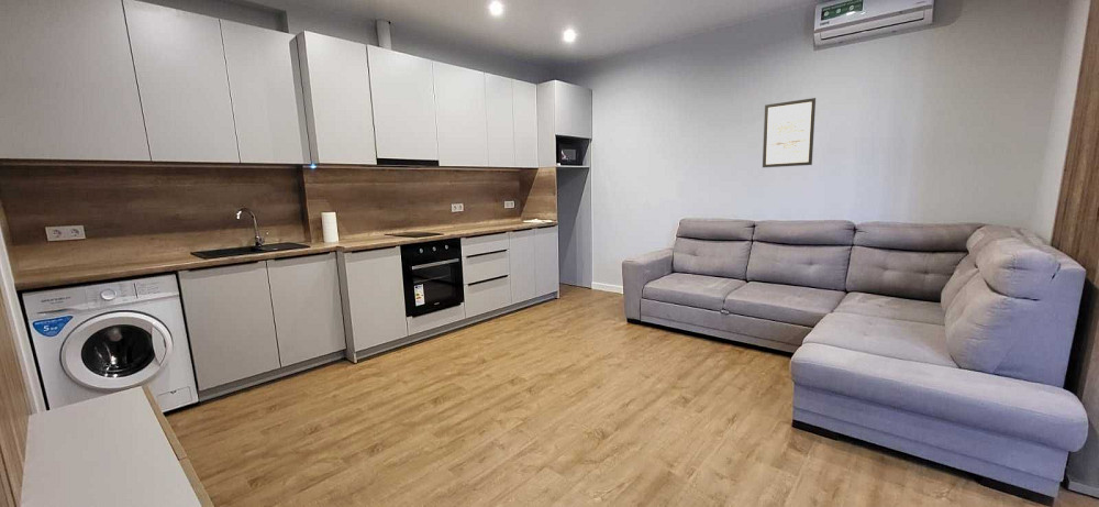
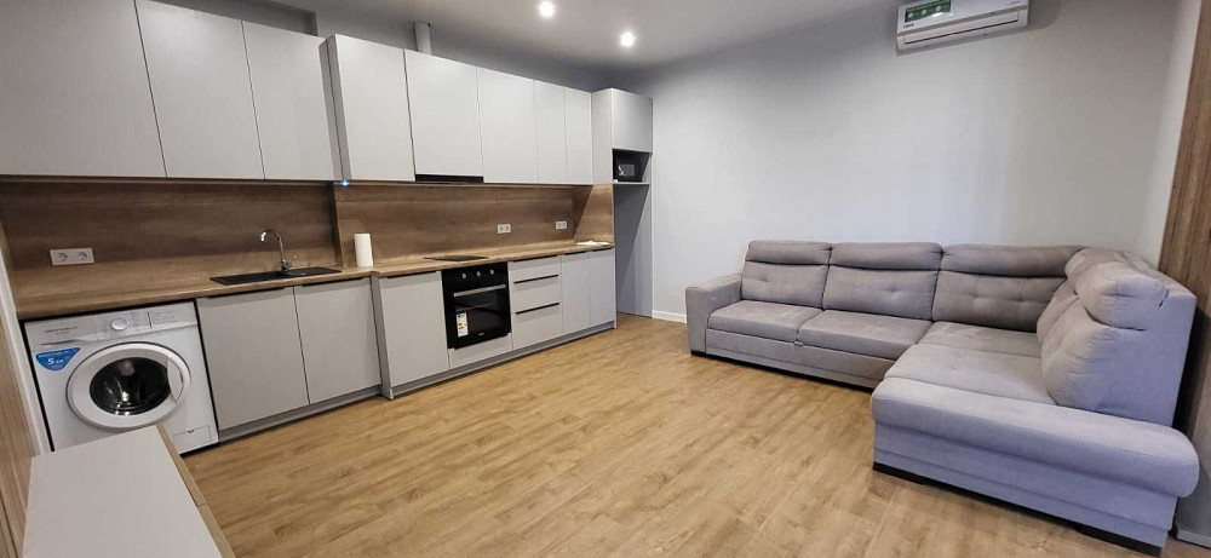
- wall art (787, 134)
